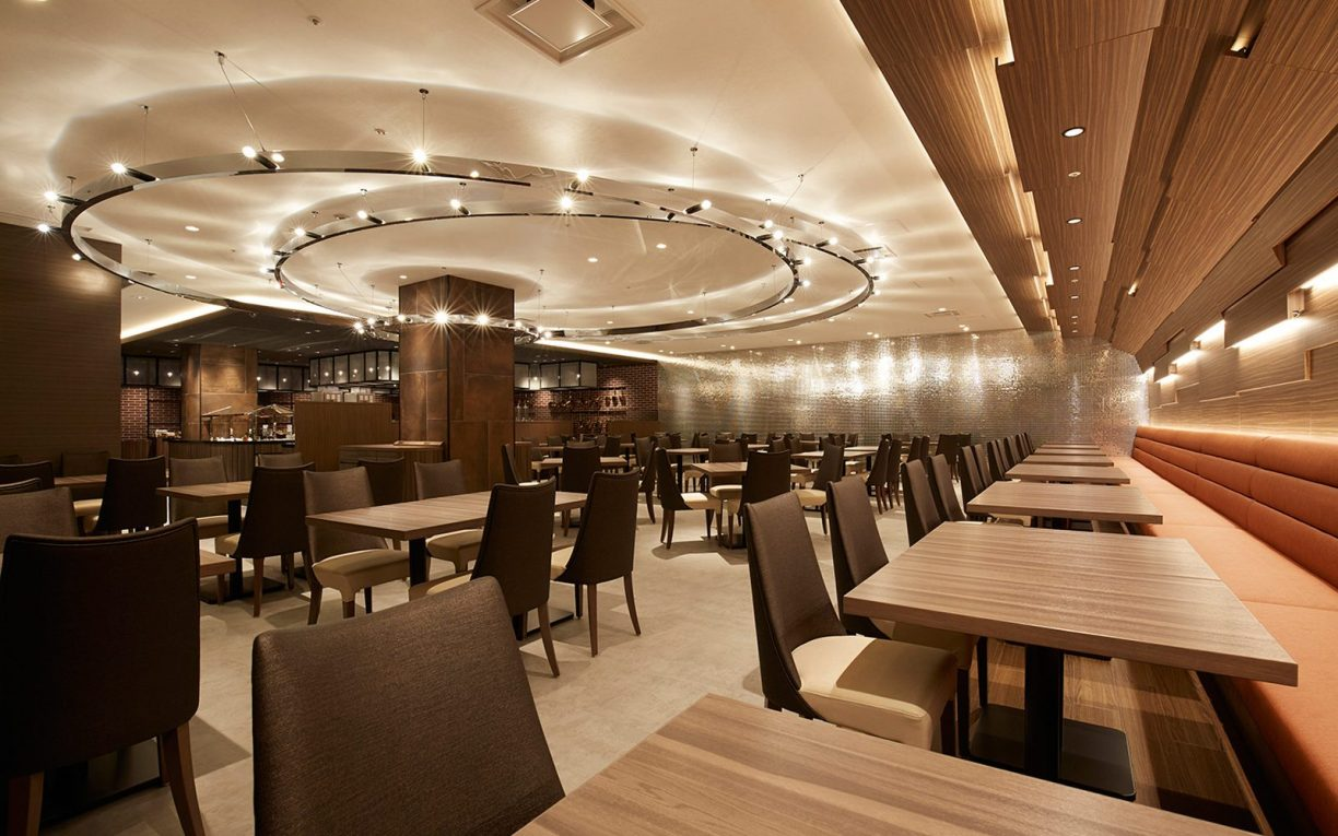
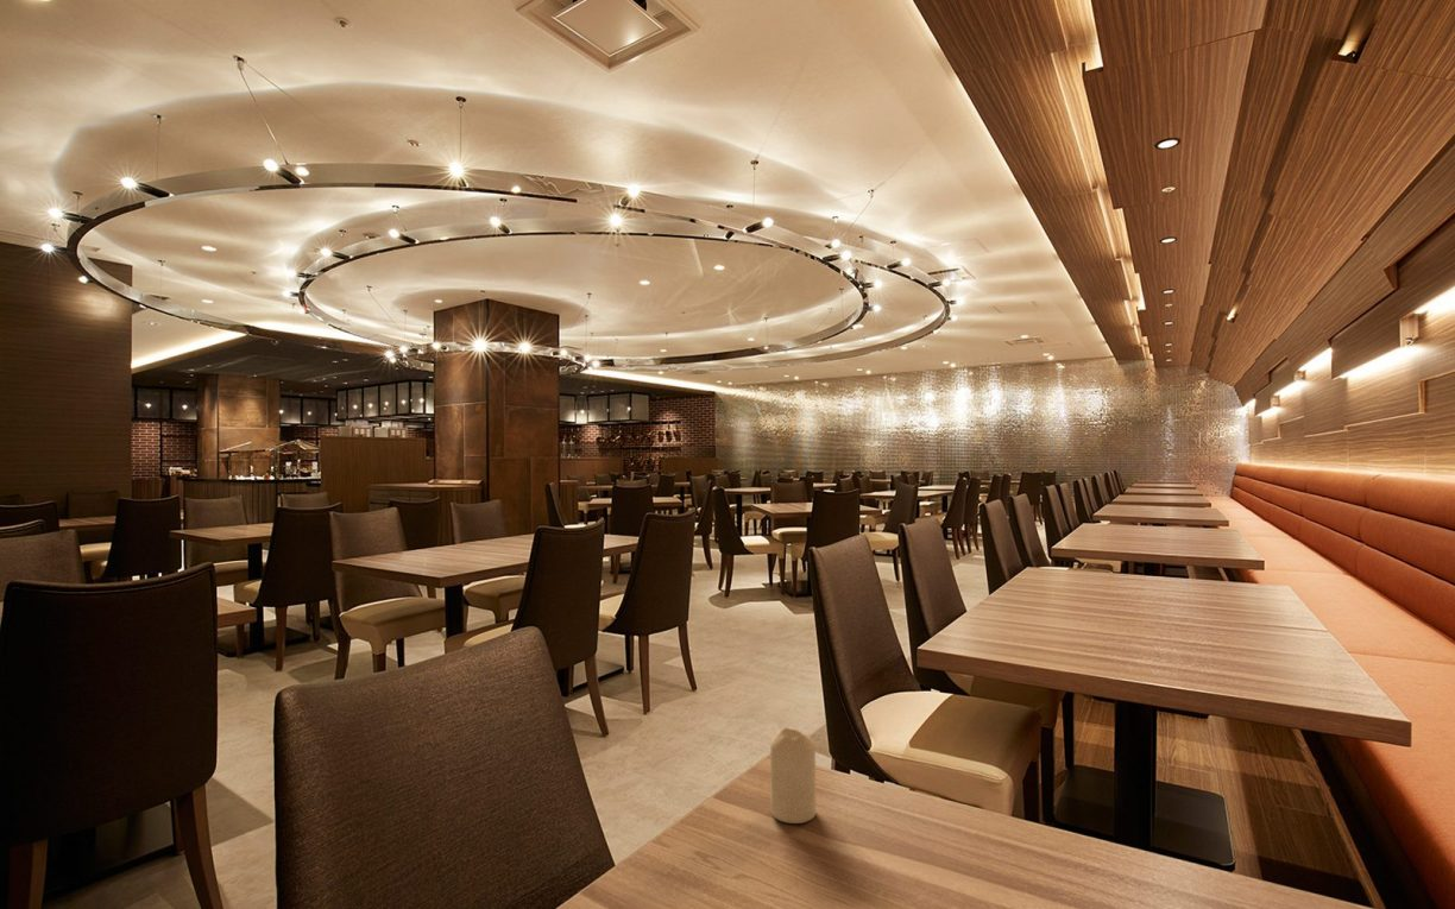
+ candle (793, 771)
